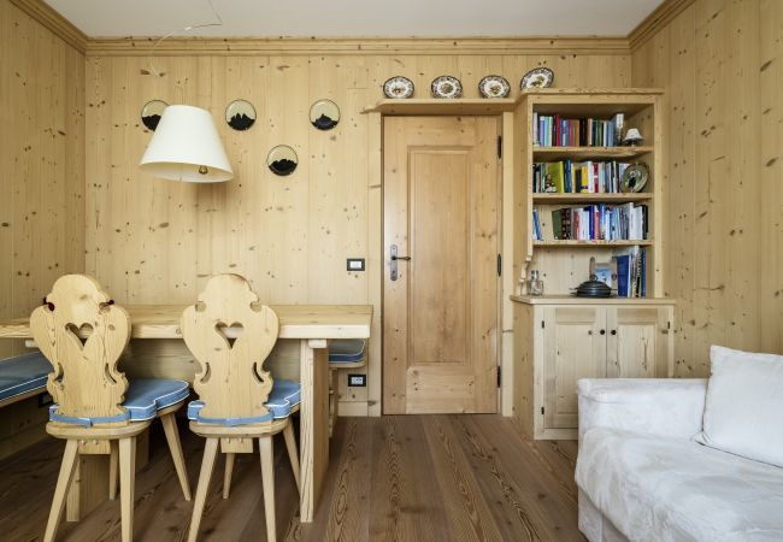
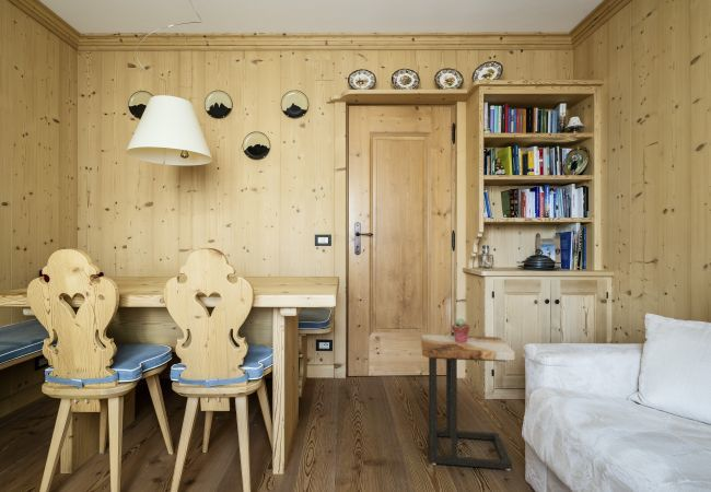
+ potted succulent (461, 329)
+ side table (456, 396)
